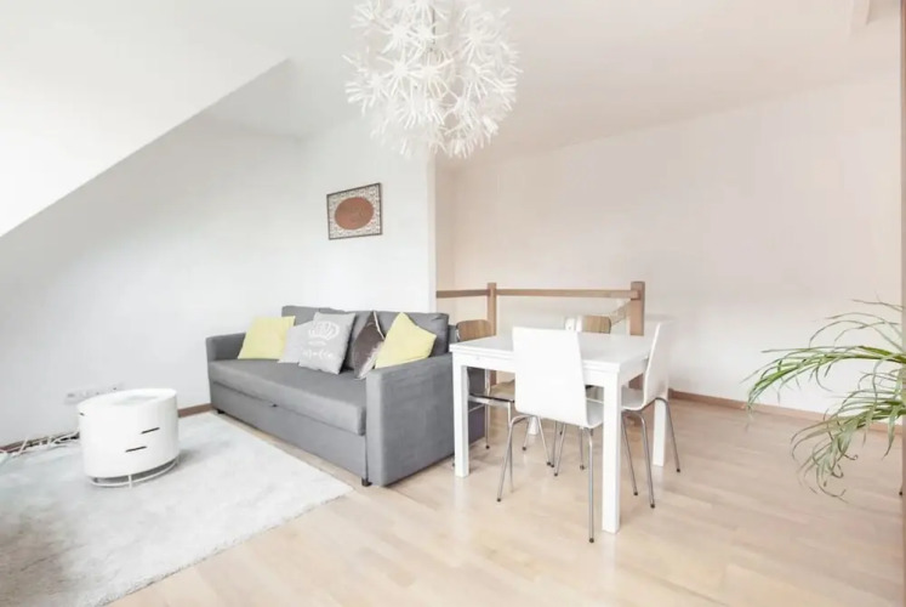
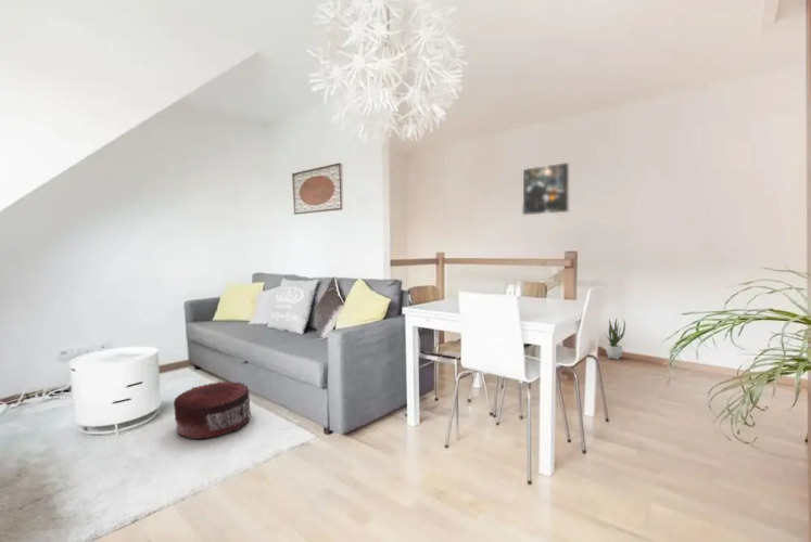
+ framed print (545, 190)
+ potted plant (614, 338)
+ pouf (214, 405)
